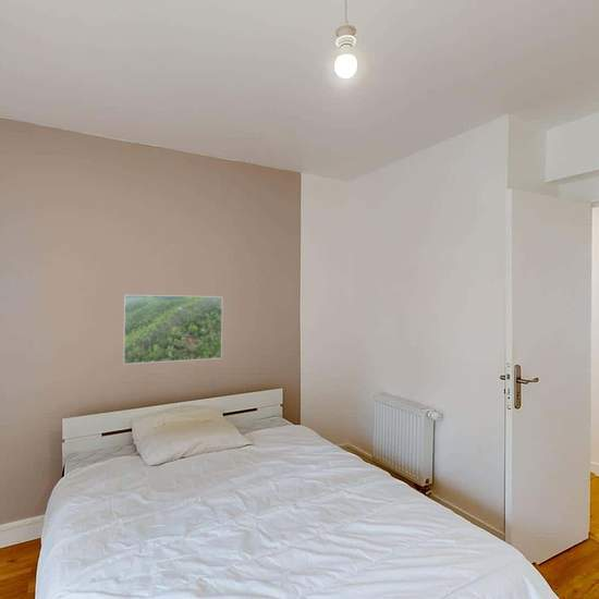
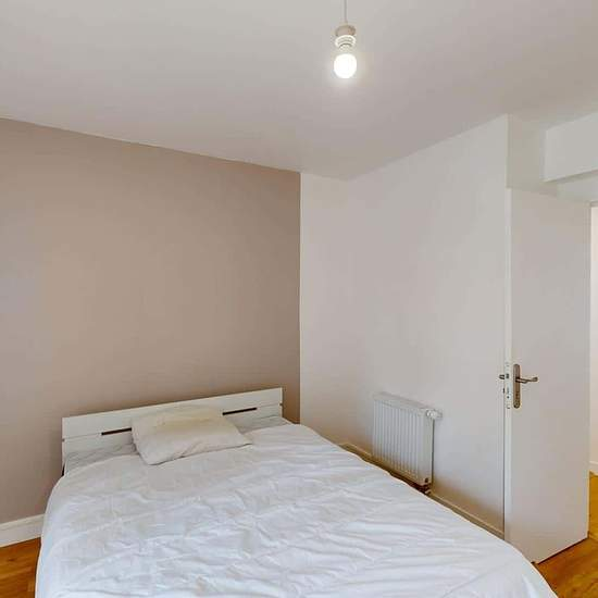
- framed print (175, 328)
